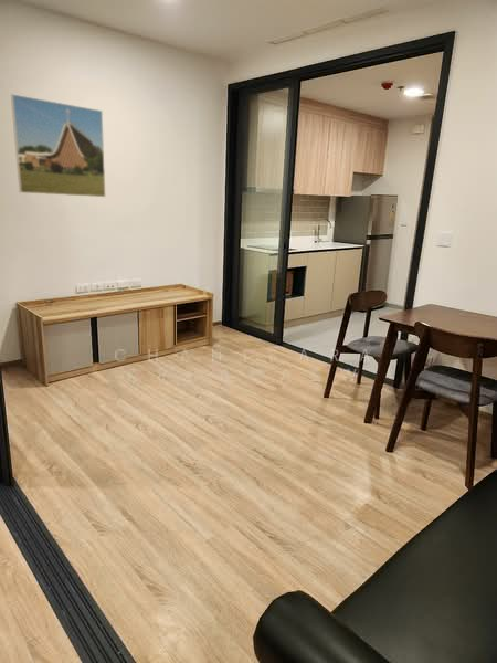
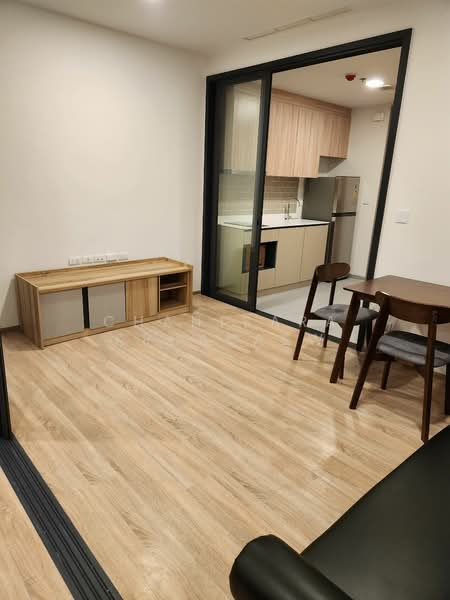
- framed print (62, 149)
